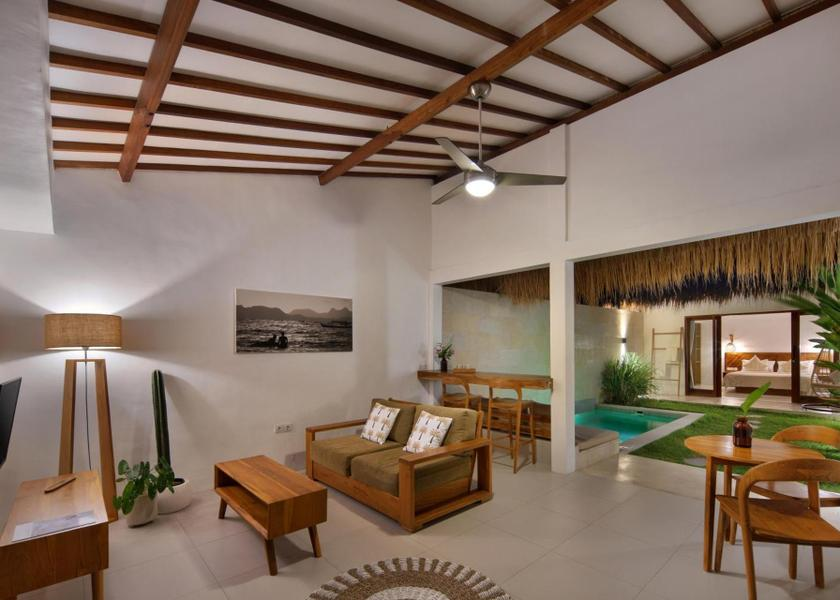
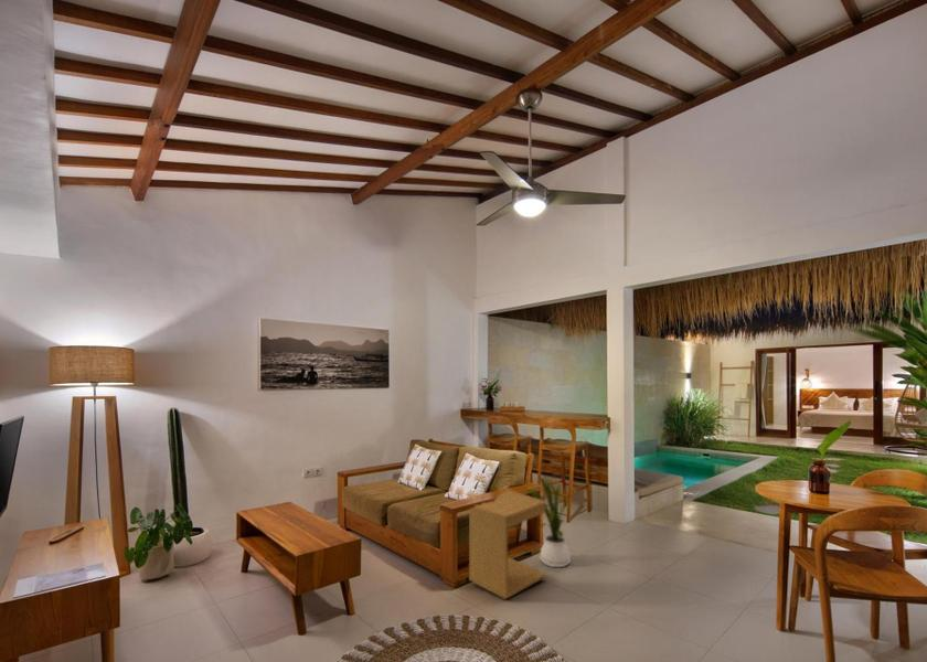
+ house plant (552, 516)
+ side table (507, 542)
